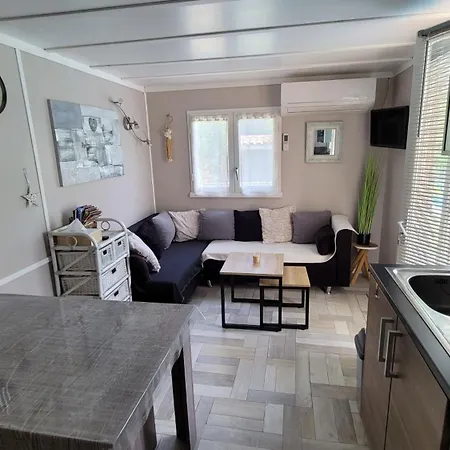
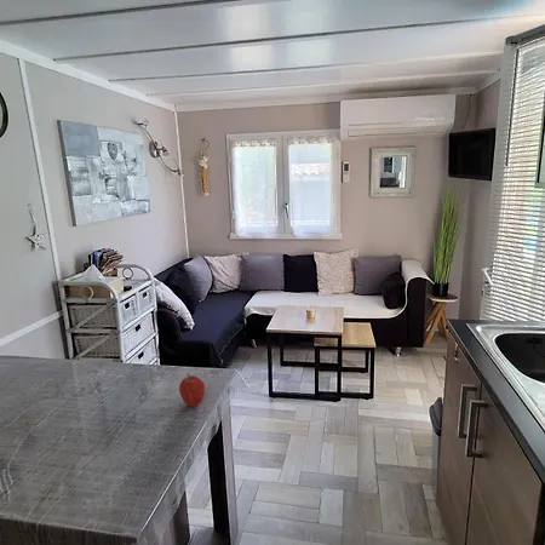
+ fruit (191, 389)
